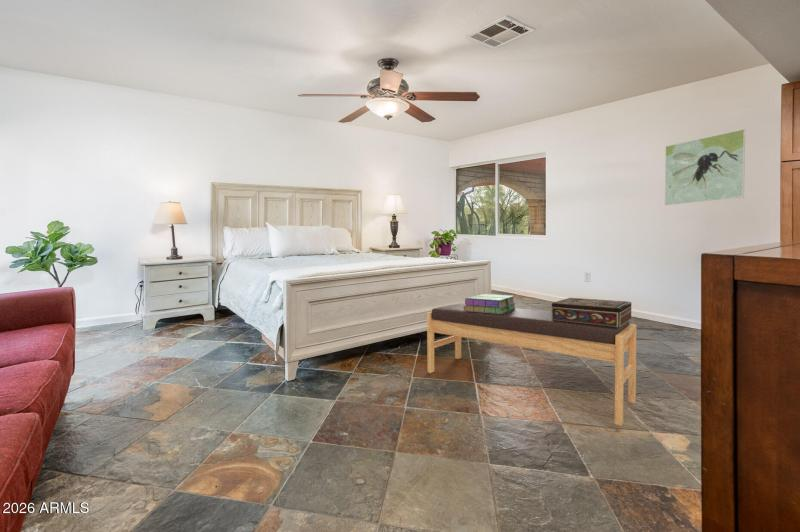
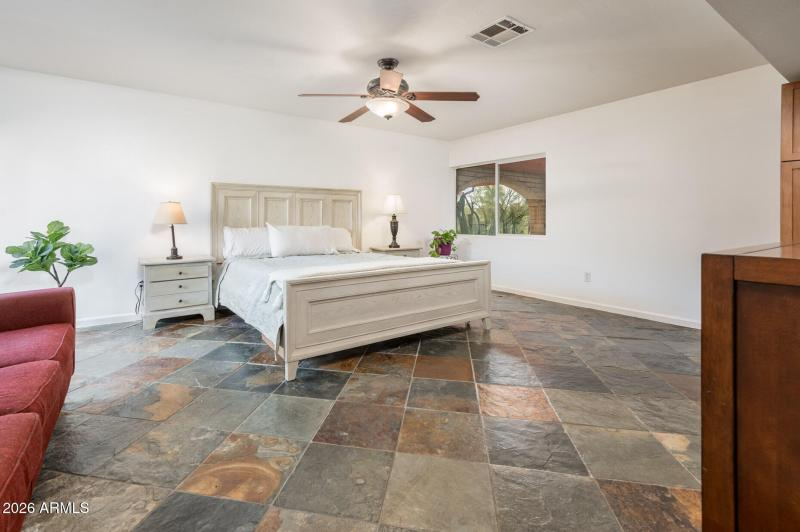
- stack of books (490, 303)
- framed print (702, 170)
- decorative box (591, 310)
- bench (520, 346)
